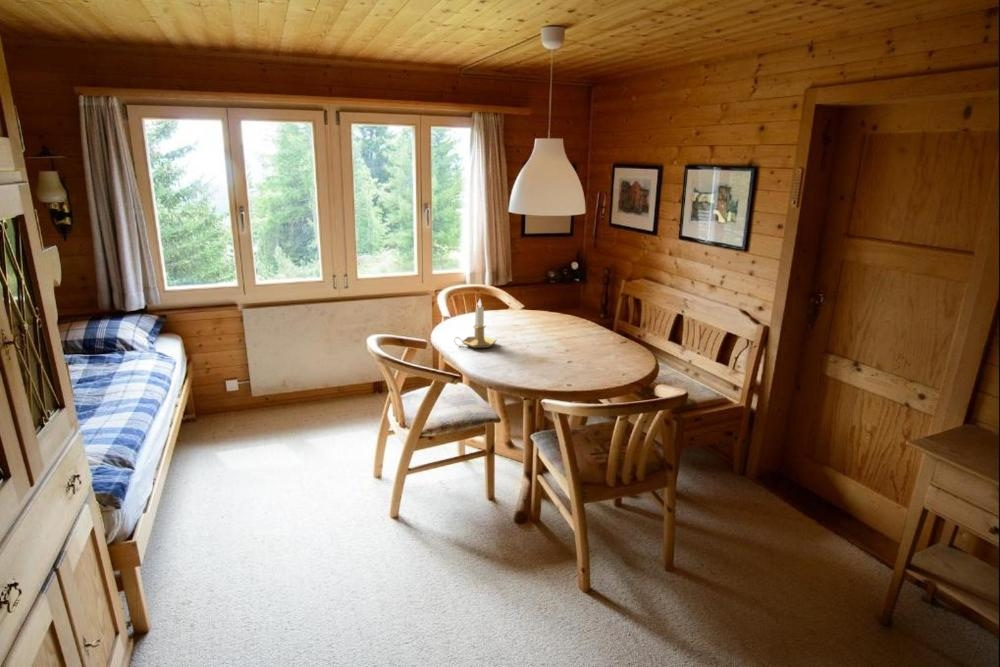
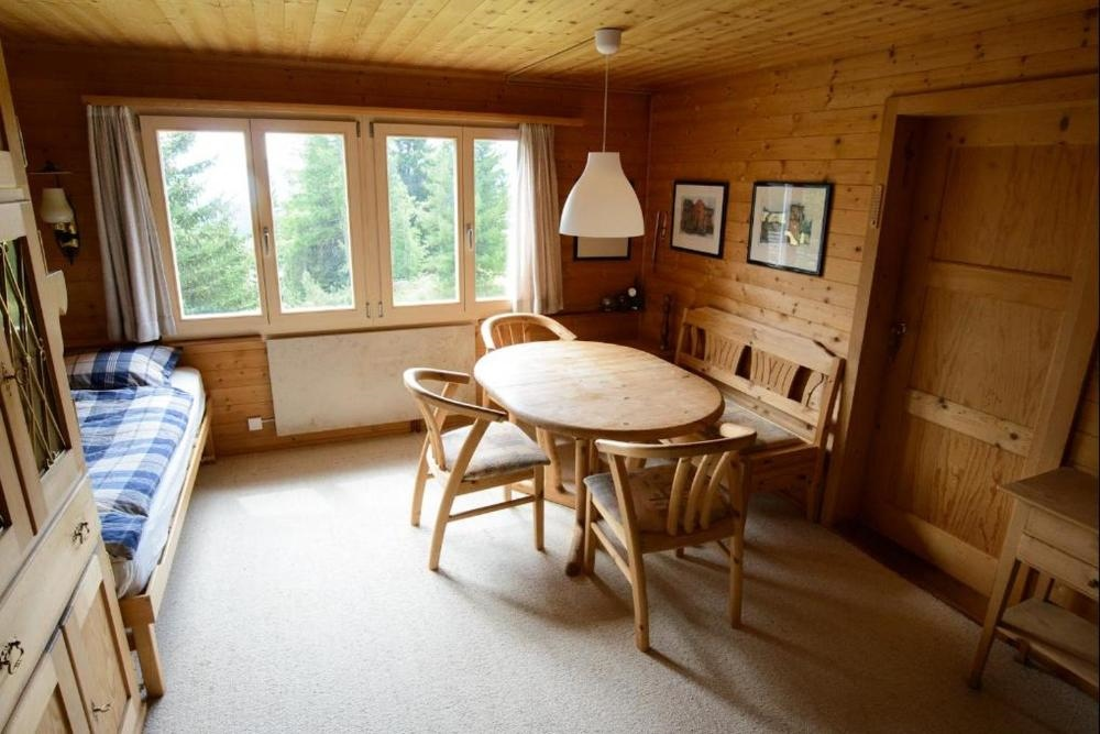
- candlestick (475, 321)
